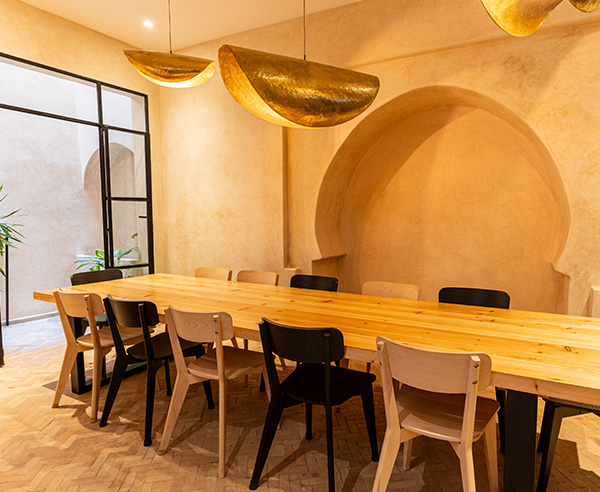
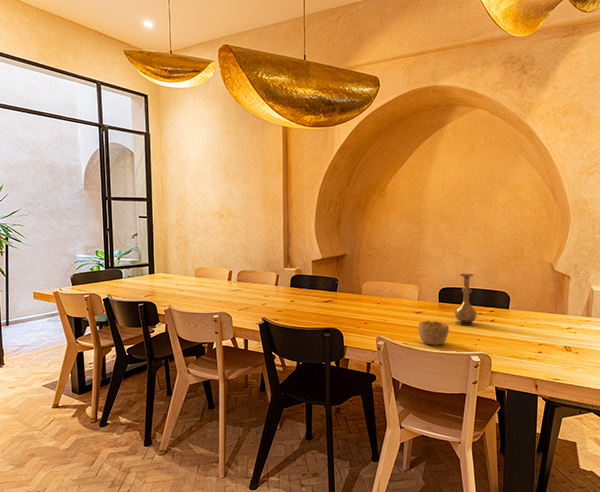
+ vase (466, 299)
+ bowl (433, 333)
